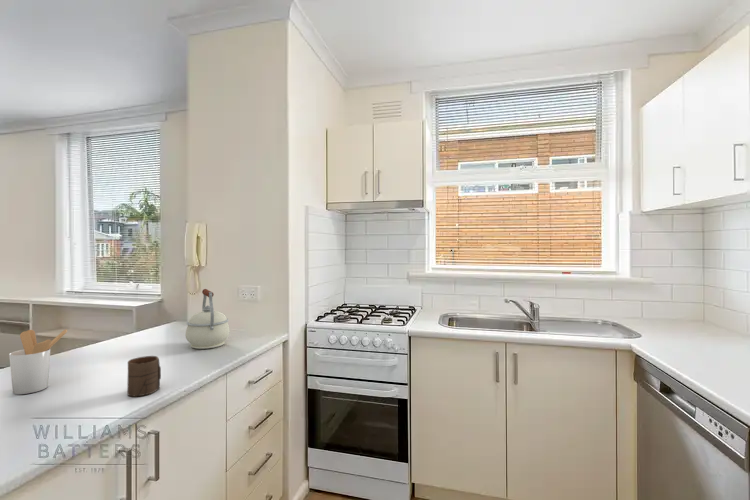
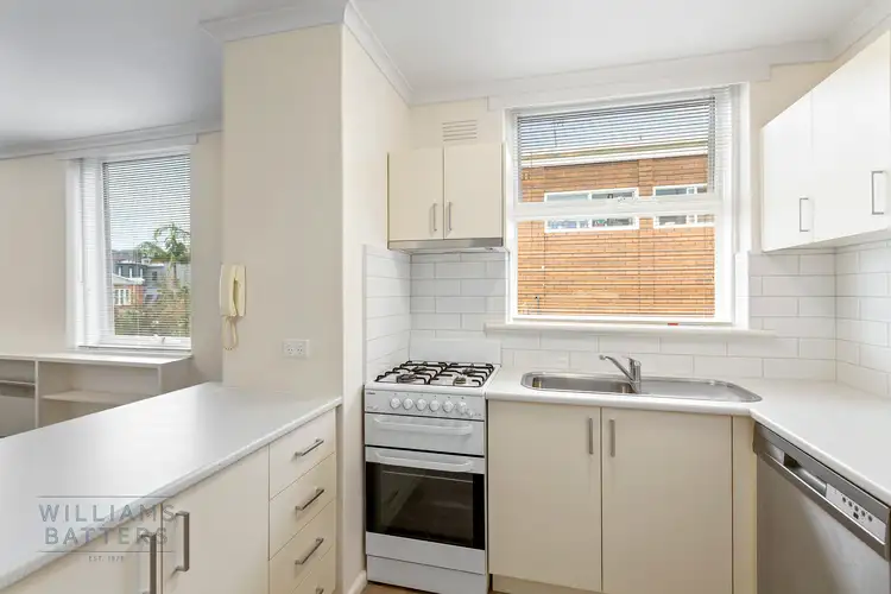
- cup (144, 375)
- utensil holder (41, 359)
- kettle (207, 317)
